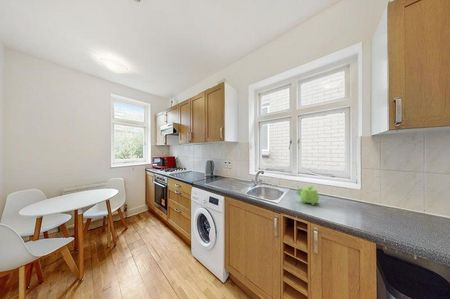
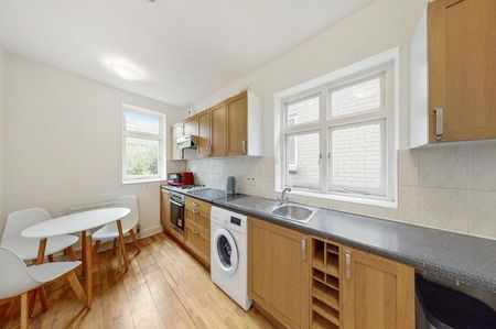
- teapot (307, 194)
